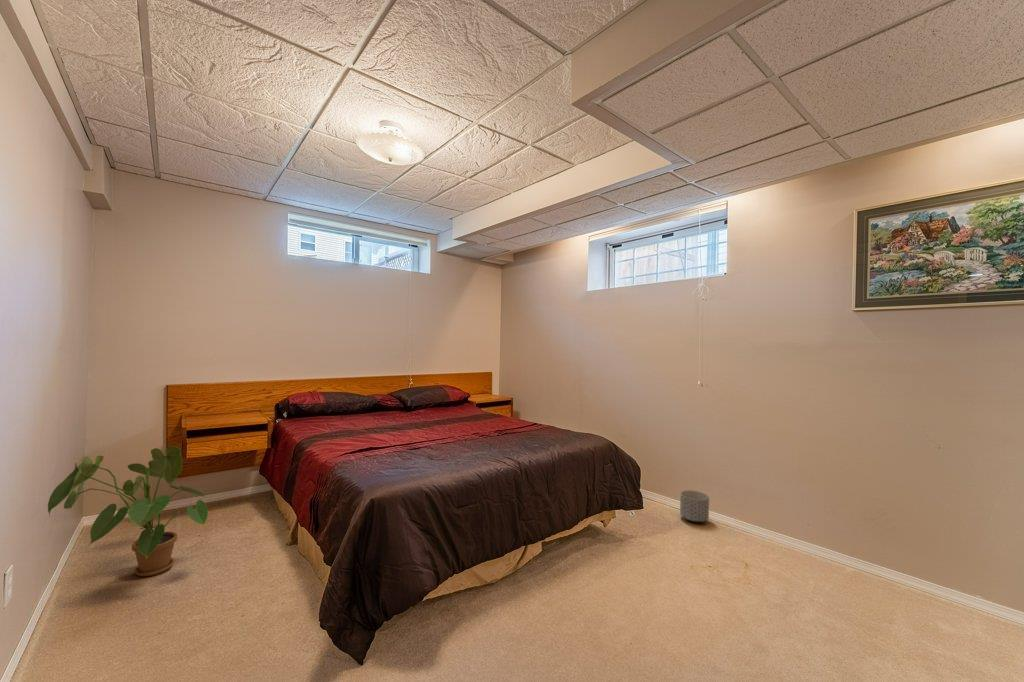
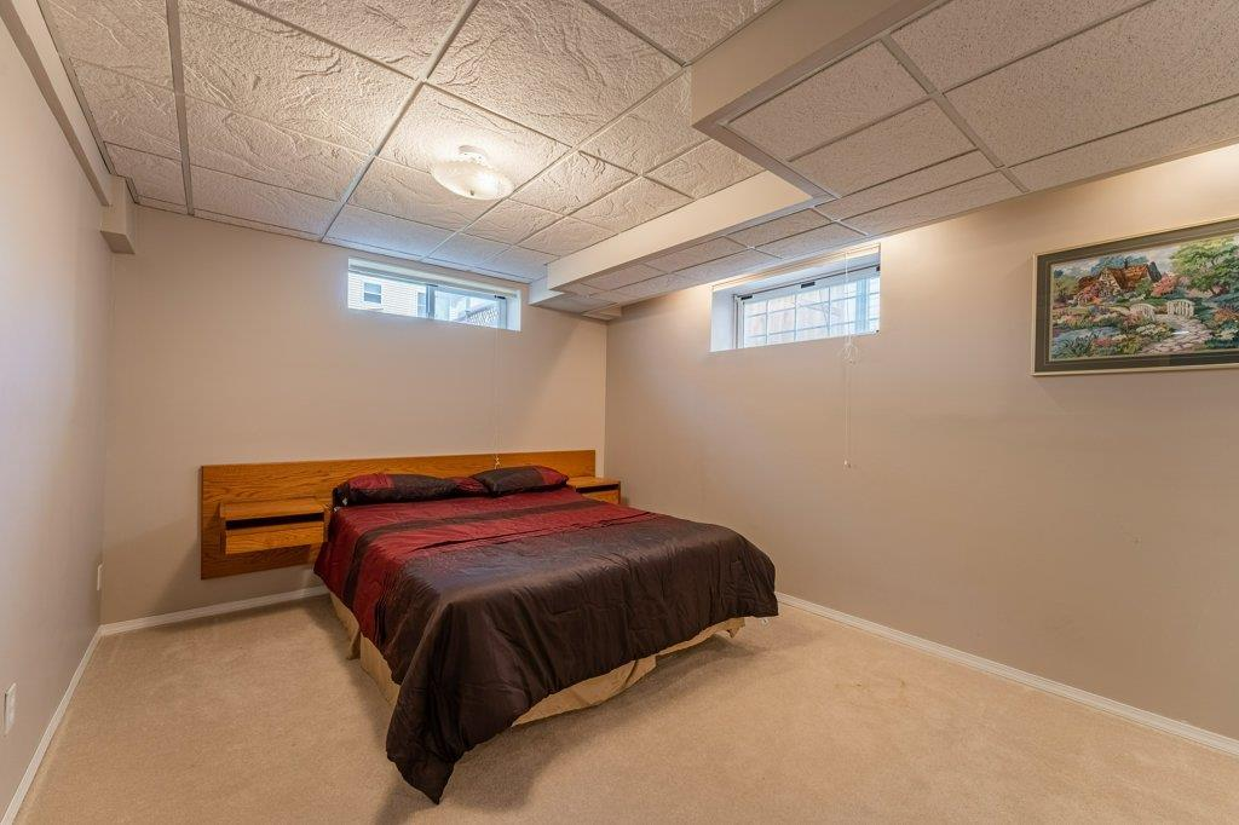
- planter (694, 507)
- house plant (135, 509)
